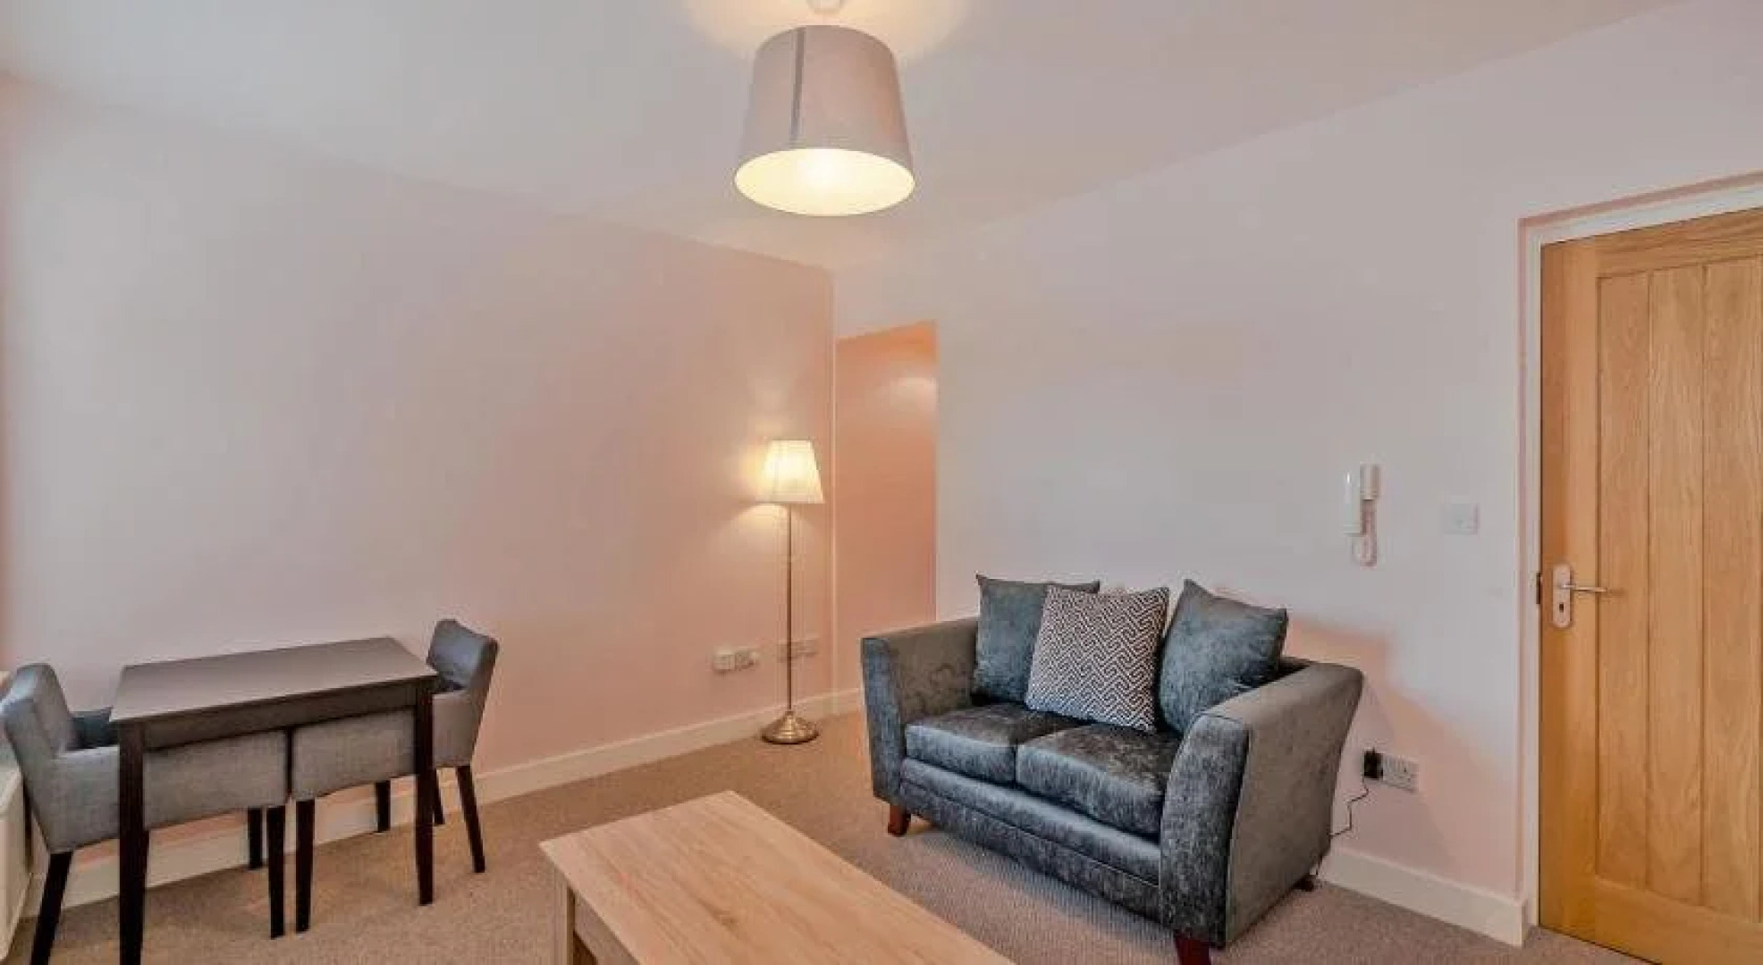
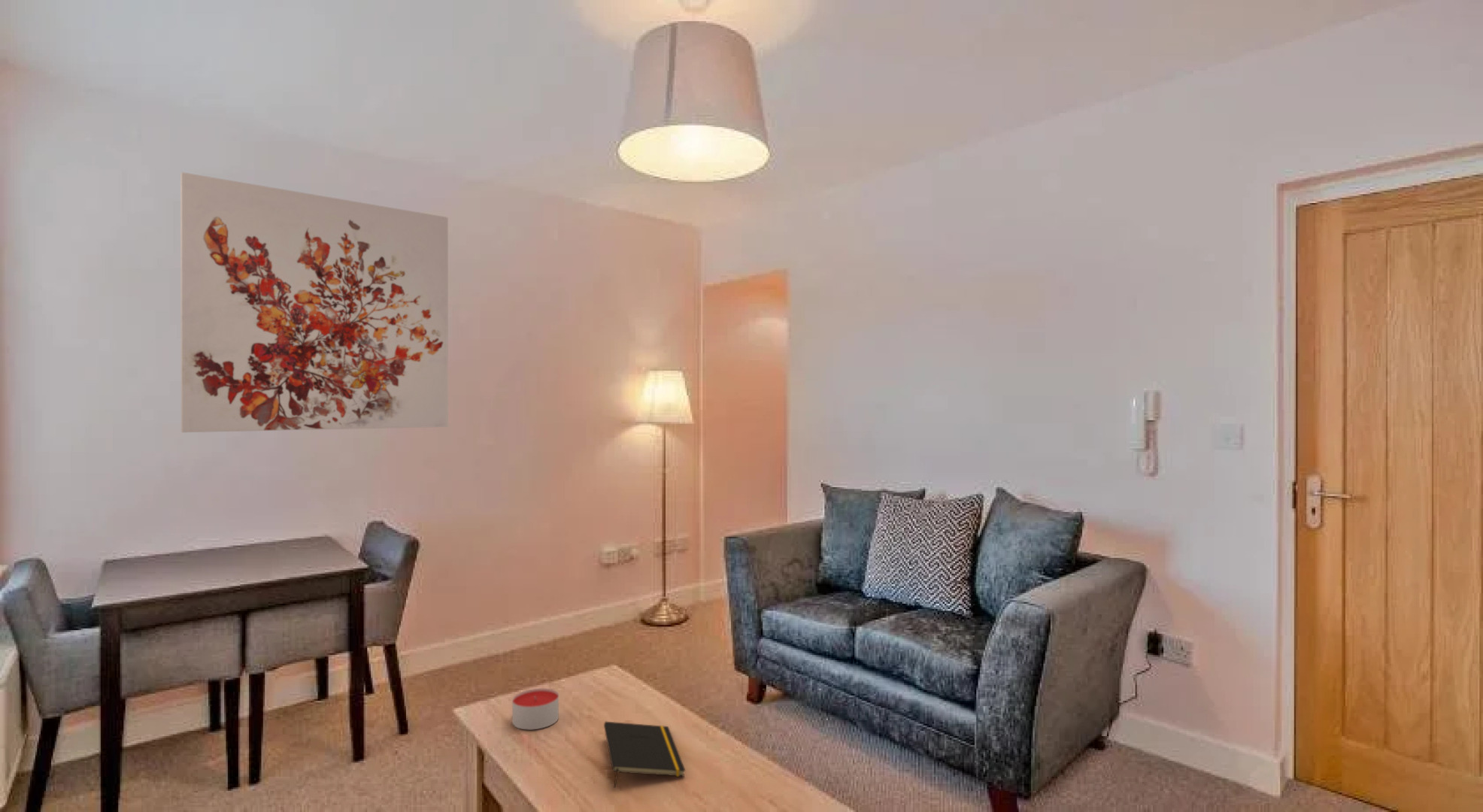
+ candle (535, 707)
+ notepad (642, 747)
+ wall art (328, 314)
